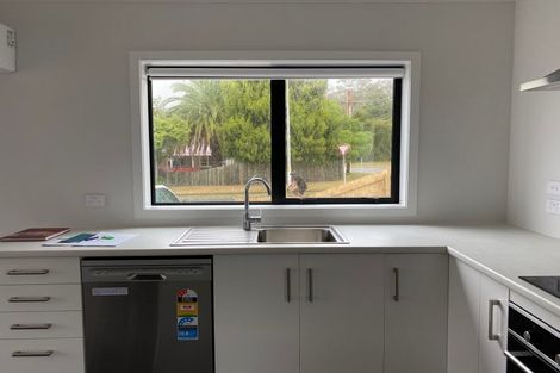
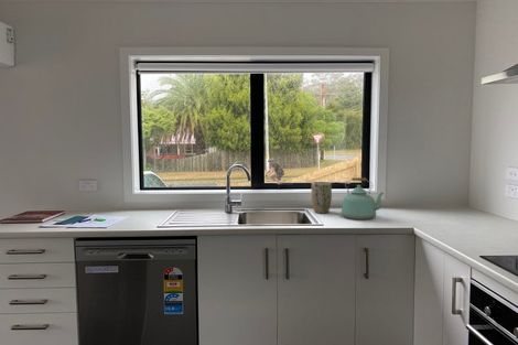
+ kettle (361, 197)
+ plant pot (321, 197)
